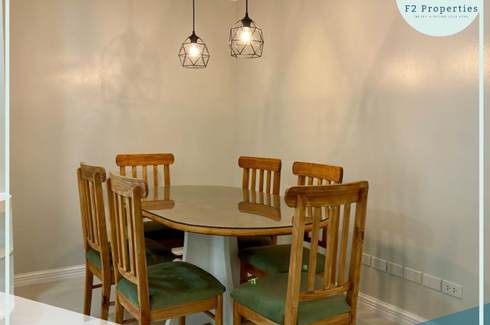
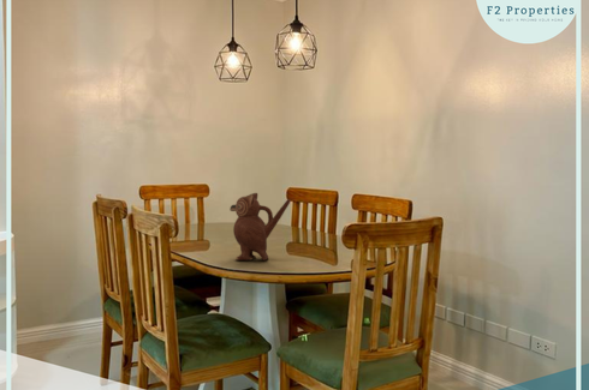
+ teapot (258, 226)
